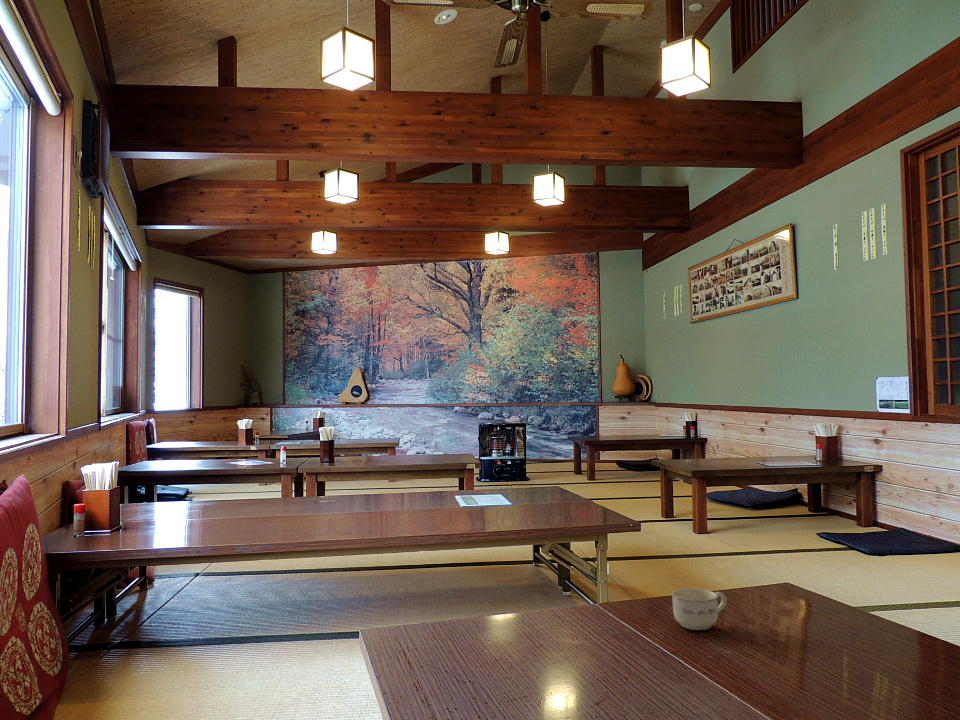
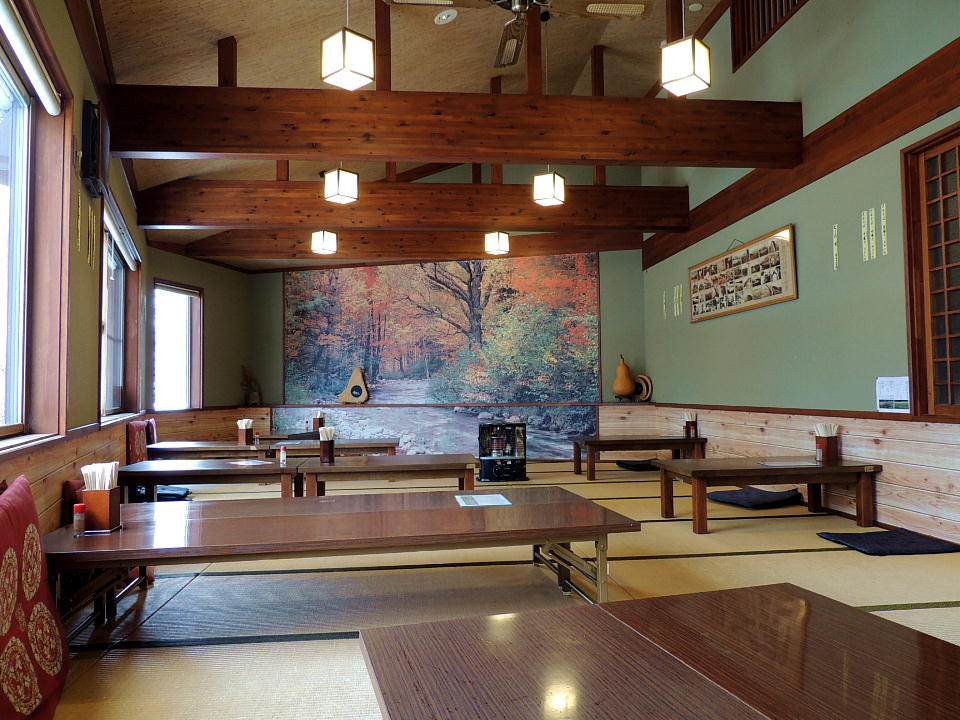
- cup (701, 609)
